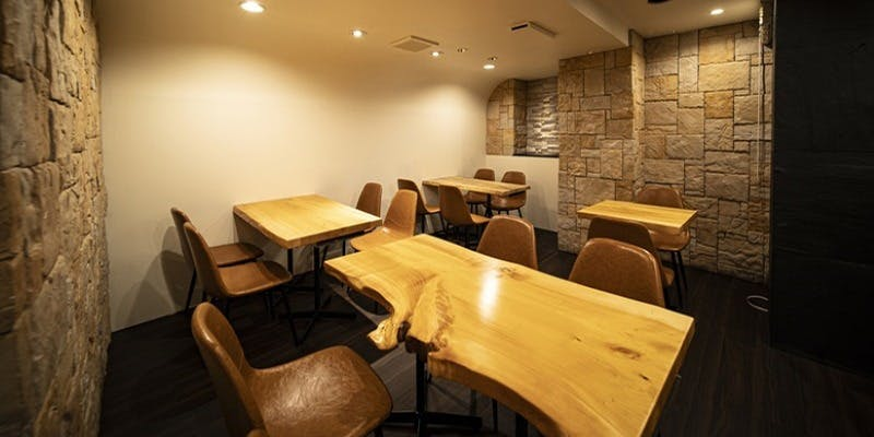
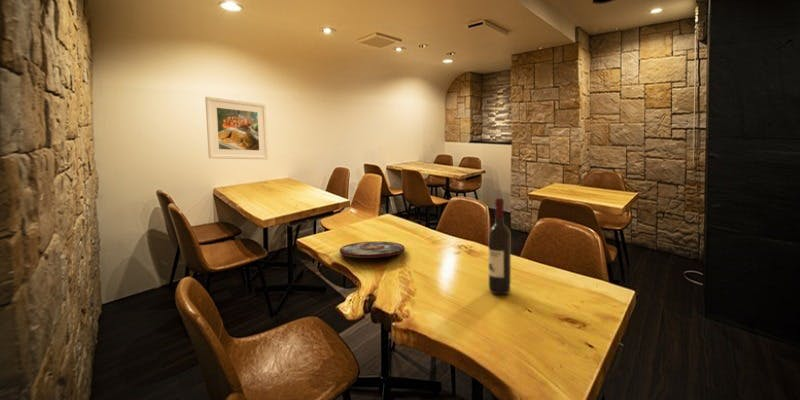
+ wine bottle (499, 245)
+ plate (372, 249)
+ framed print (238, 130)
